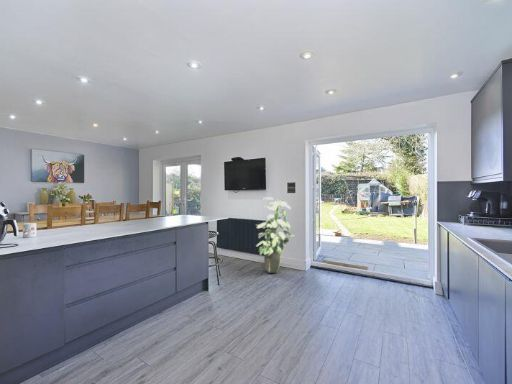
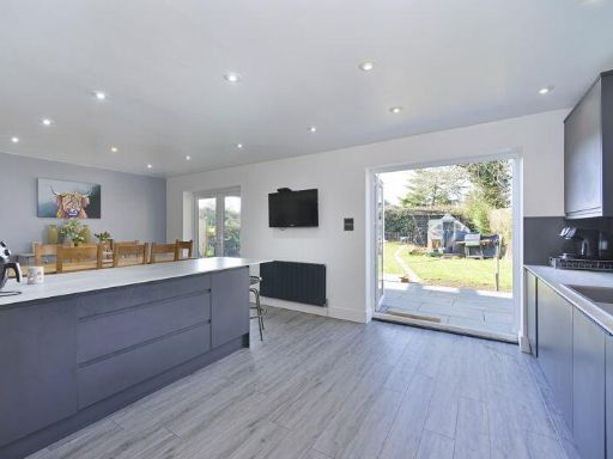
- indoor plant (273, 234)
